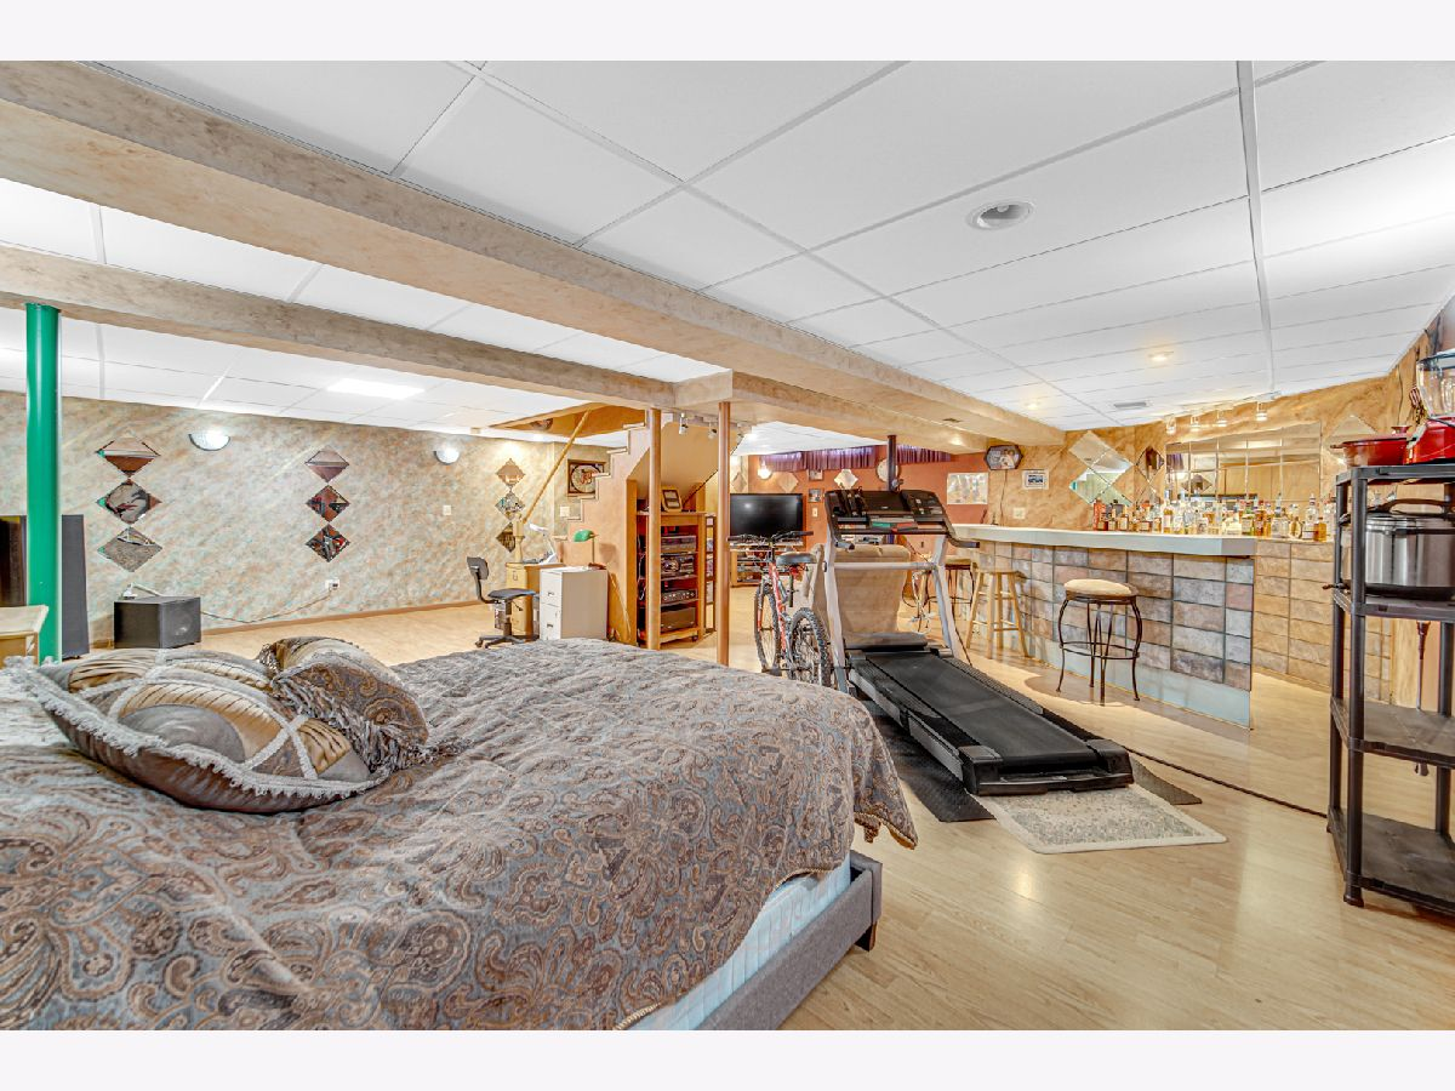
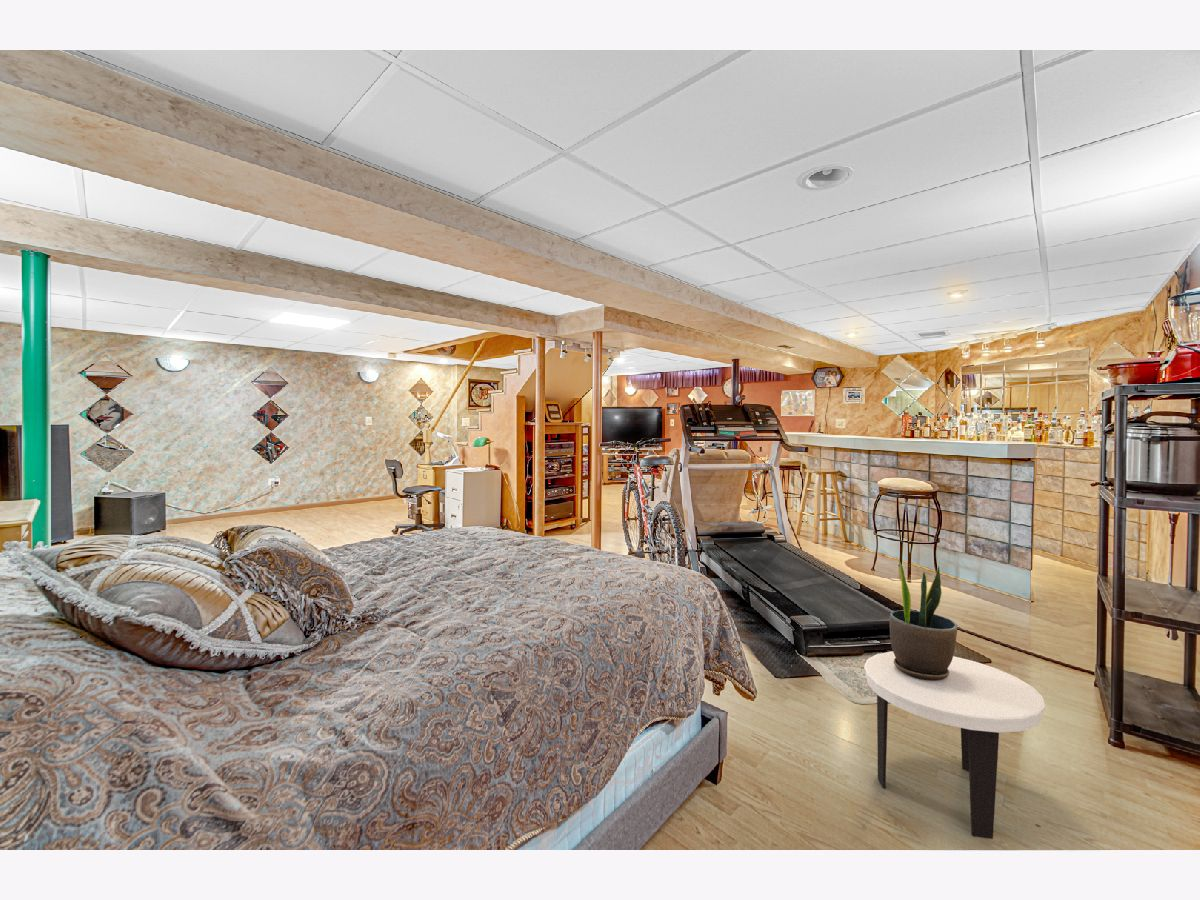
+ potted plant (922, 616)
+ side table (950, 725)
